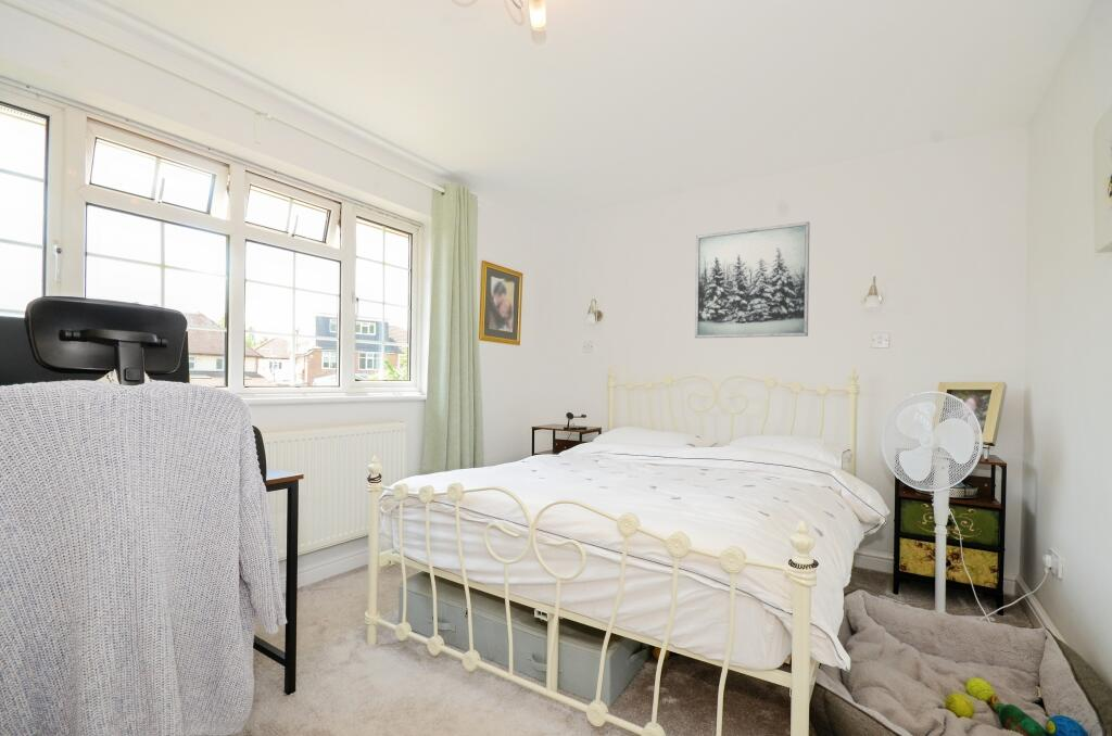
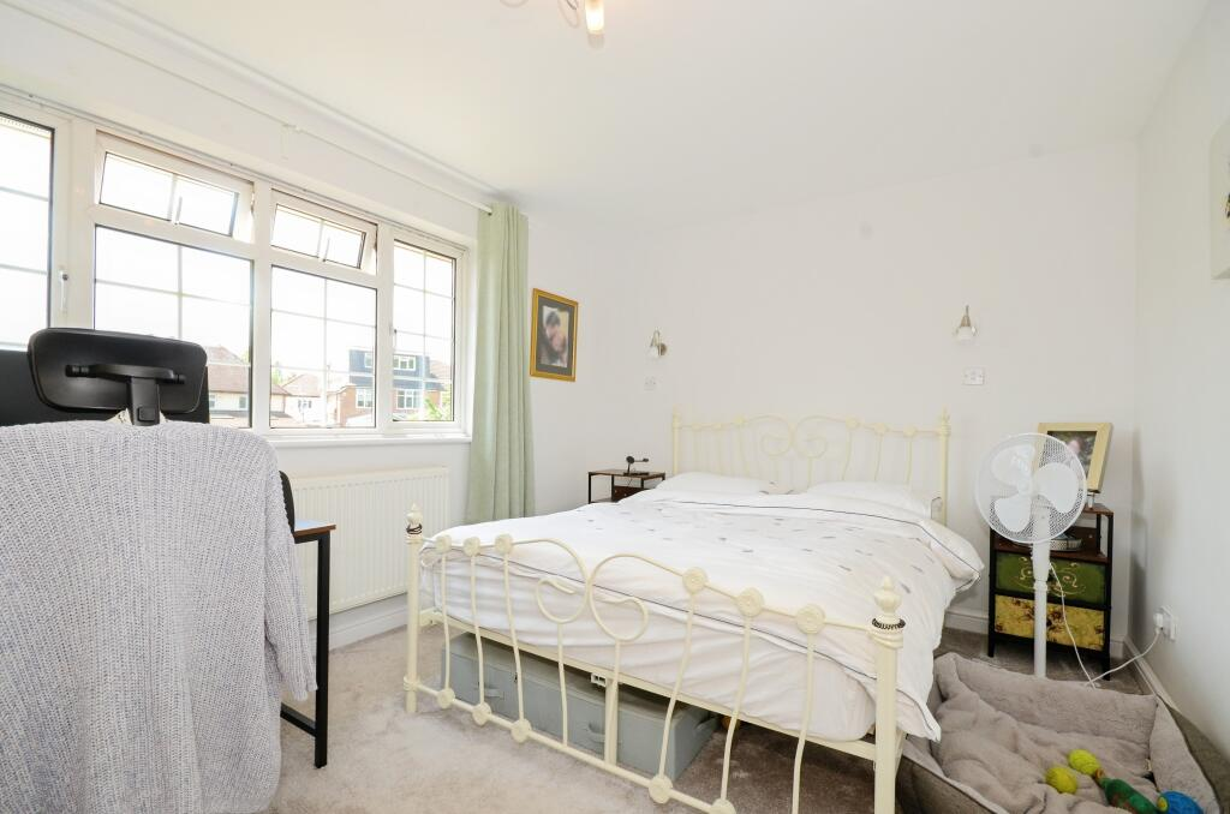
- wall art (749, 283)
